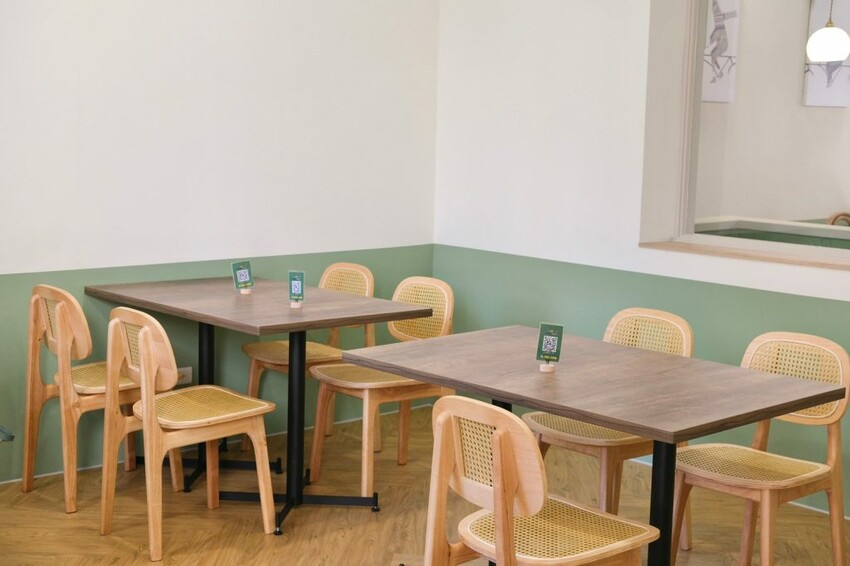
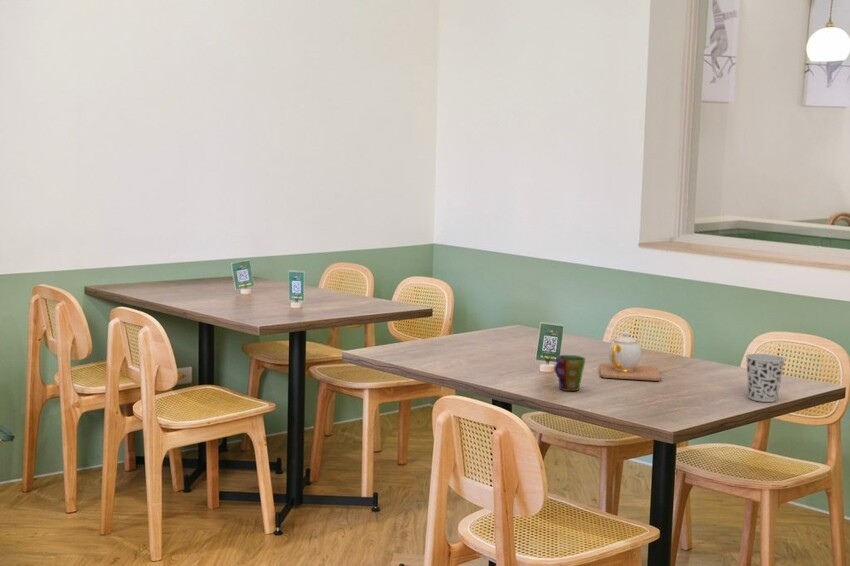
+ teapot (630, 352)
+ cup (763, 378)
+ cup (567, 374)
